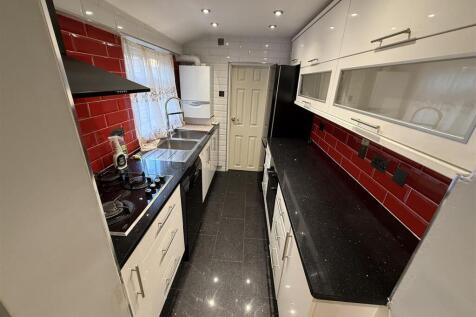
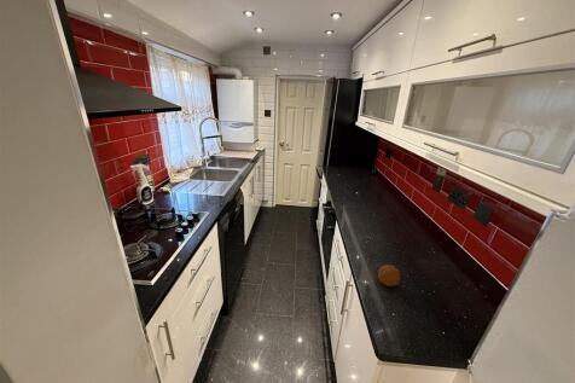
+ fruit (389, 275)
